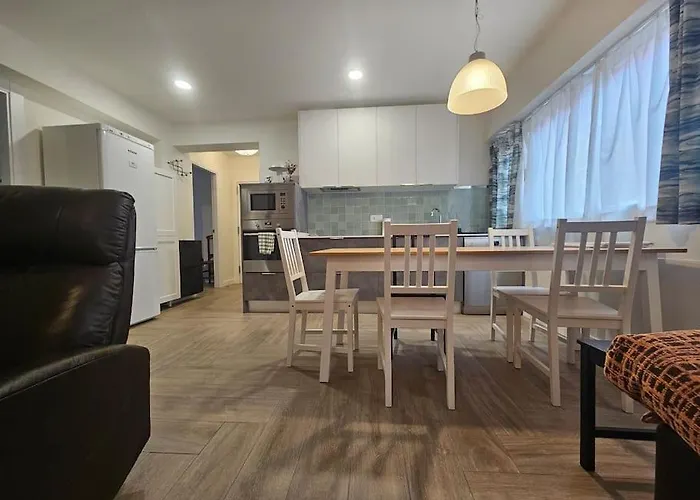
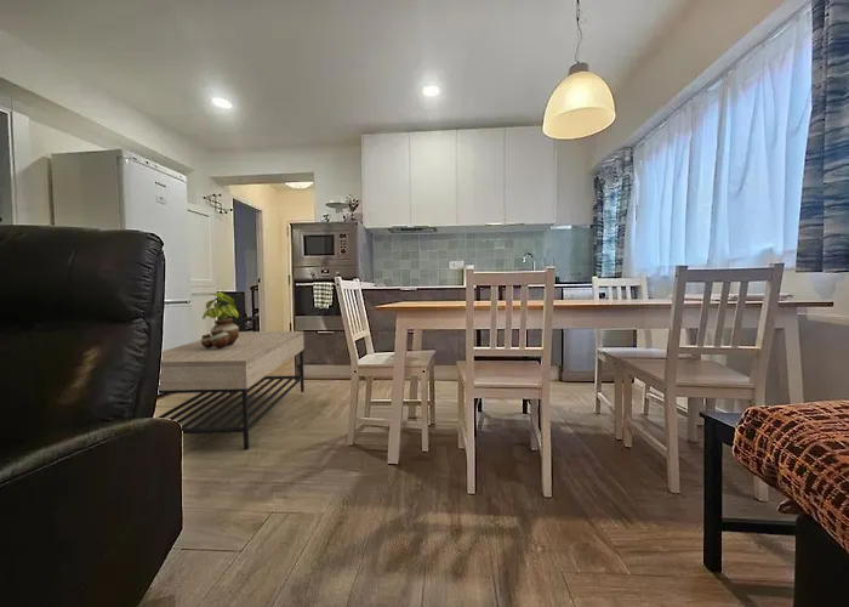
+ coffee table (235, 380)
+ potted plant (220, 318)
